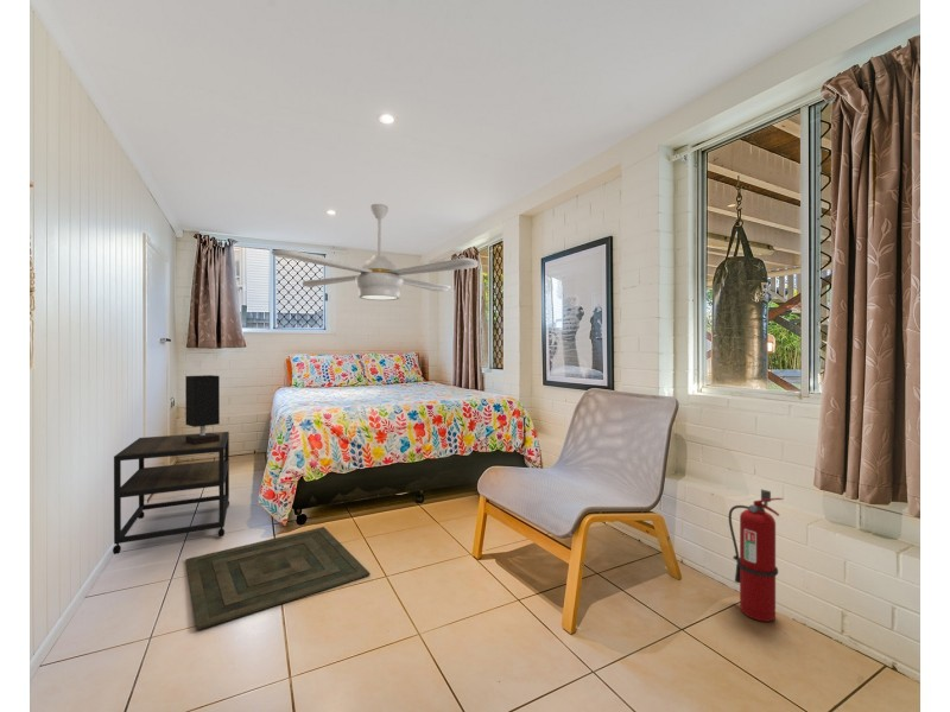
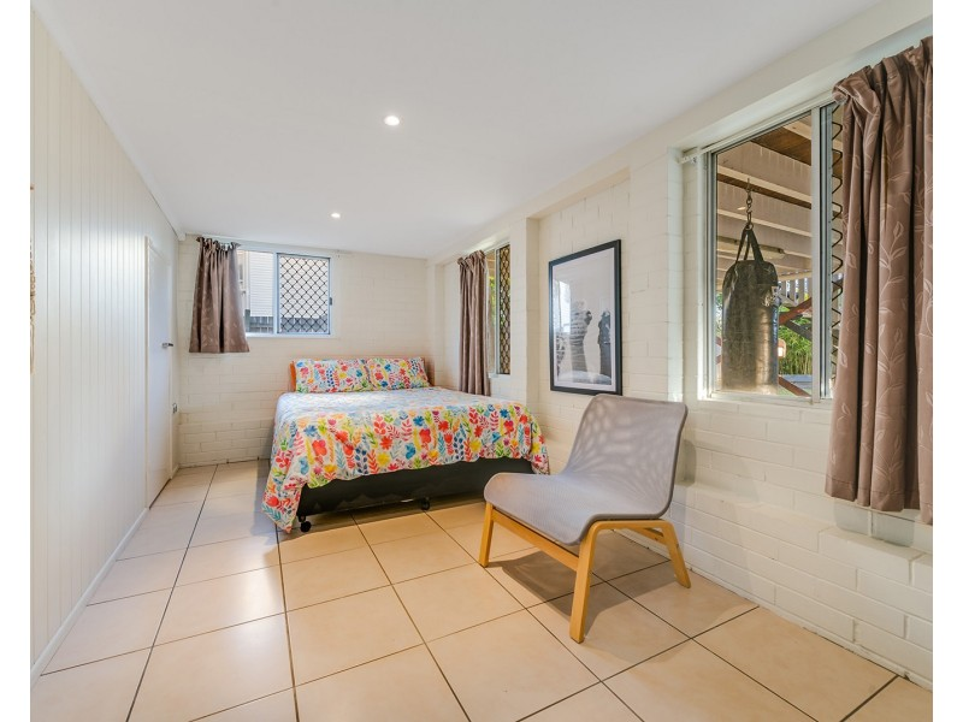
- ceiling fan (379, 252)
- fire extinguisher (753, 551)
- side table (178, 484)
- table lamp (202, 408)
- bath mat (274, 566)
